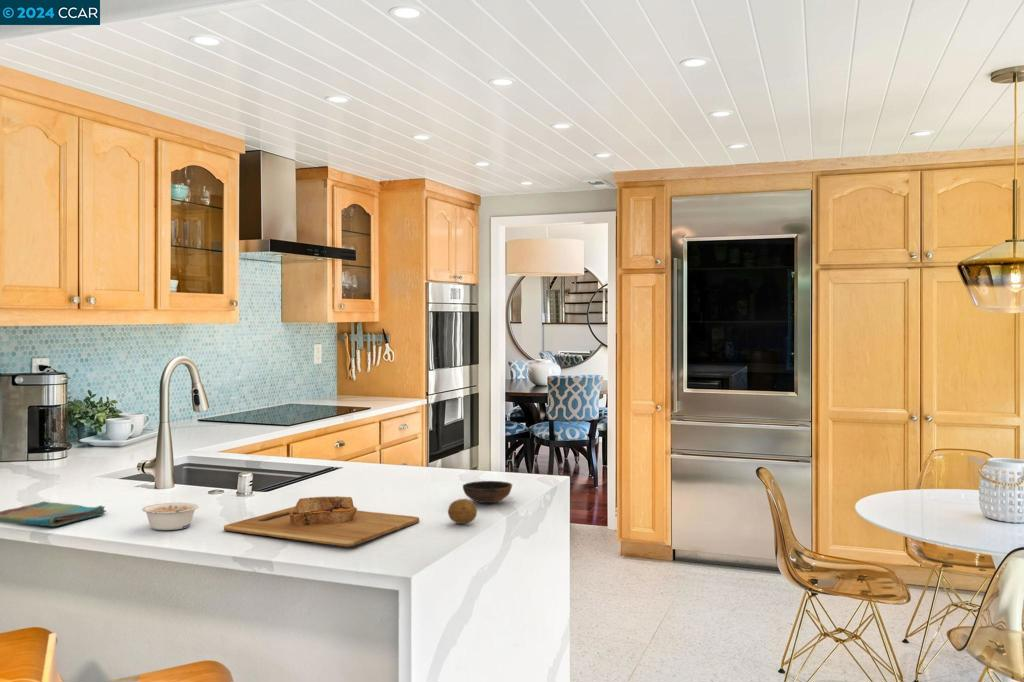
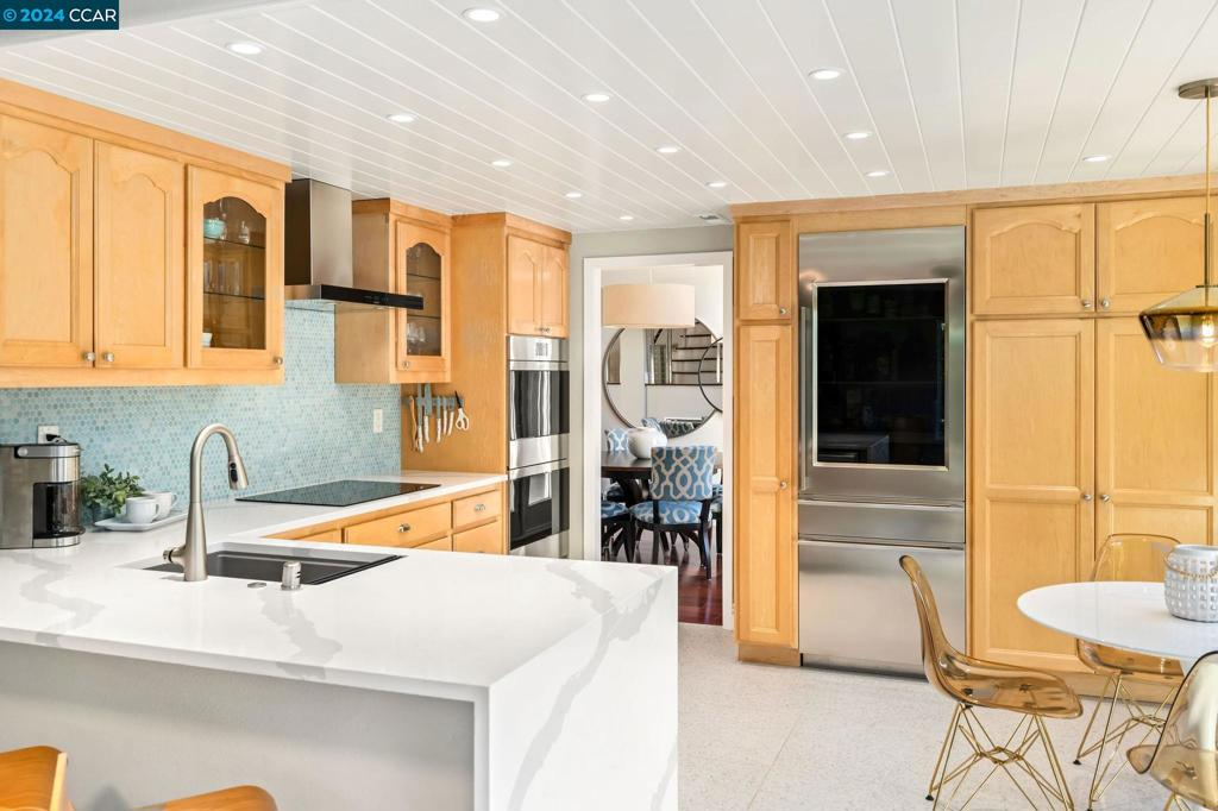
- bowl (487, 493)
- dish towel (46, 512)
- fruit (462, 511)
- legume (172, 515)
- cutting board (323, 510)
